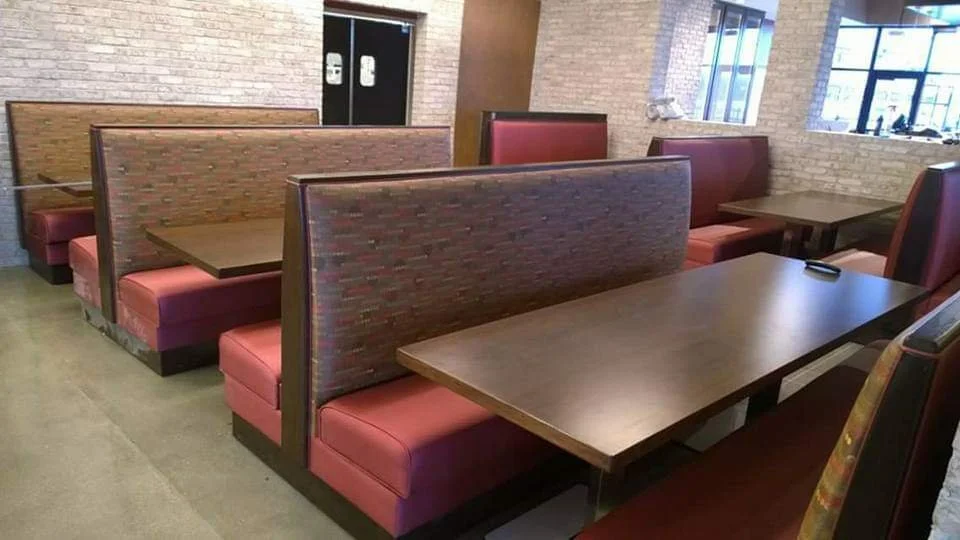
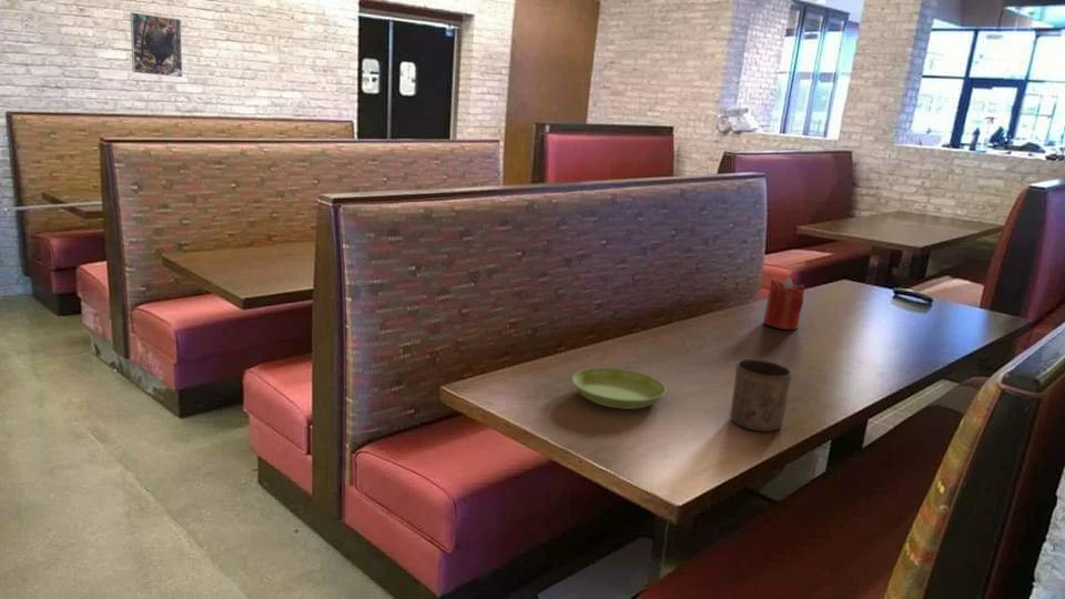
+ saucer (618, 389)
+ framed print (156, 45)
+ cup (759, 395)
+ candle (784, 301)
